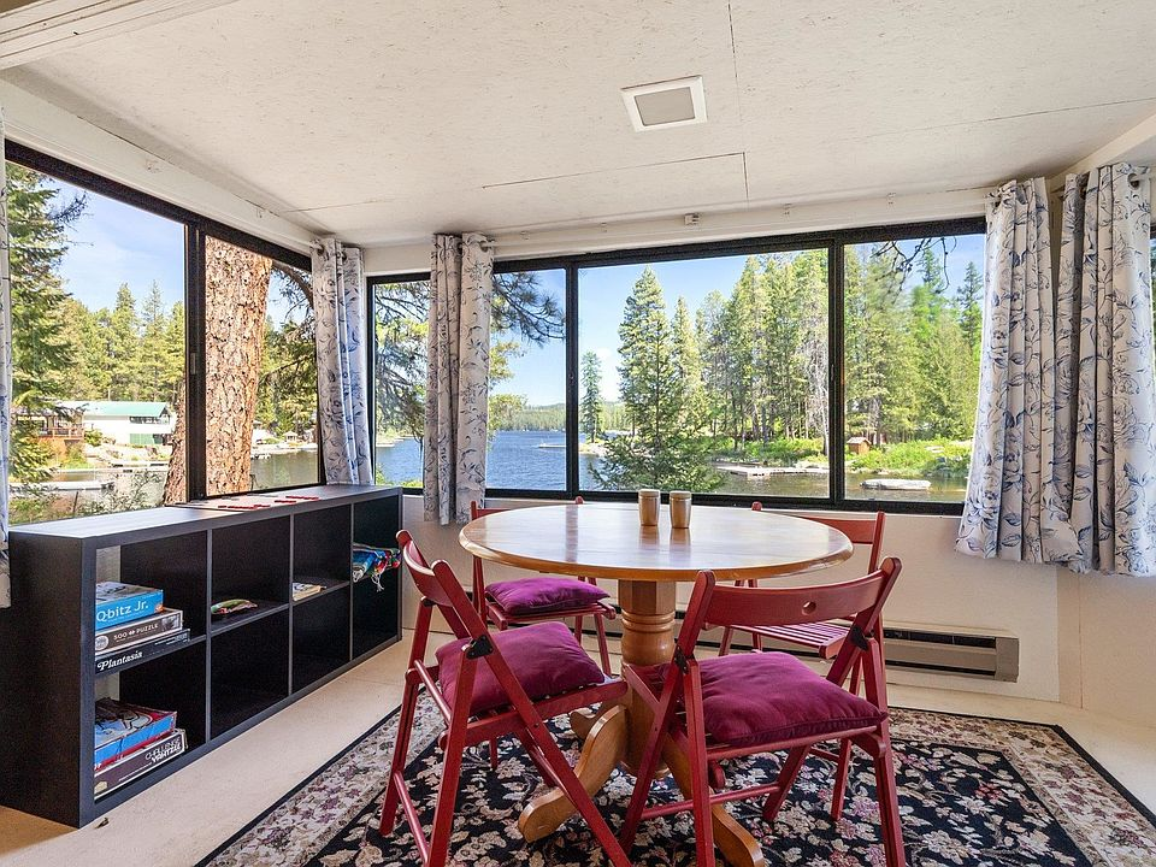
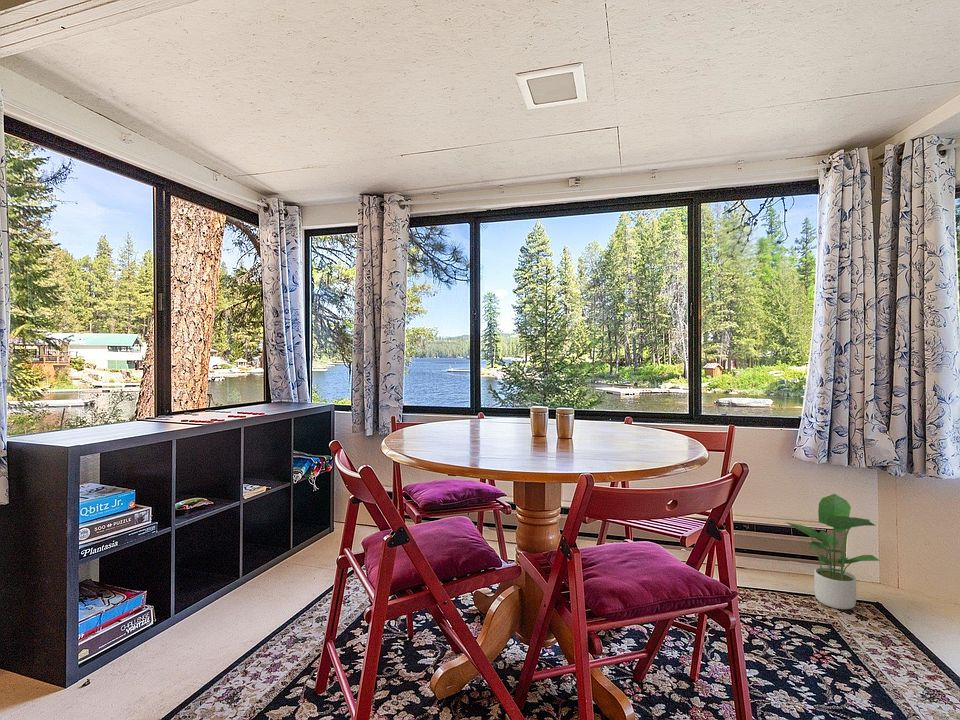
+ potted plant (830, 552)
